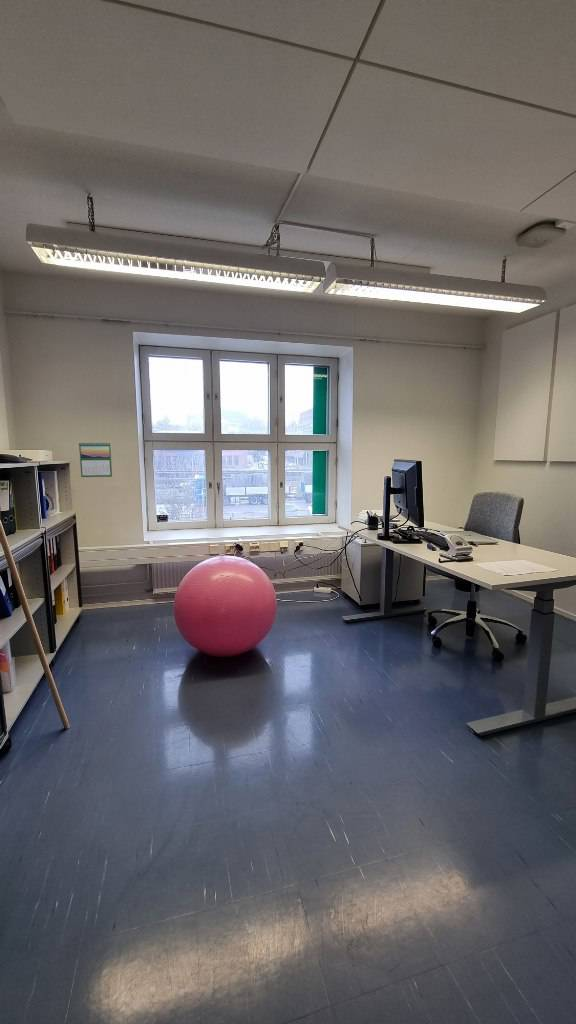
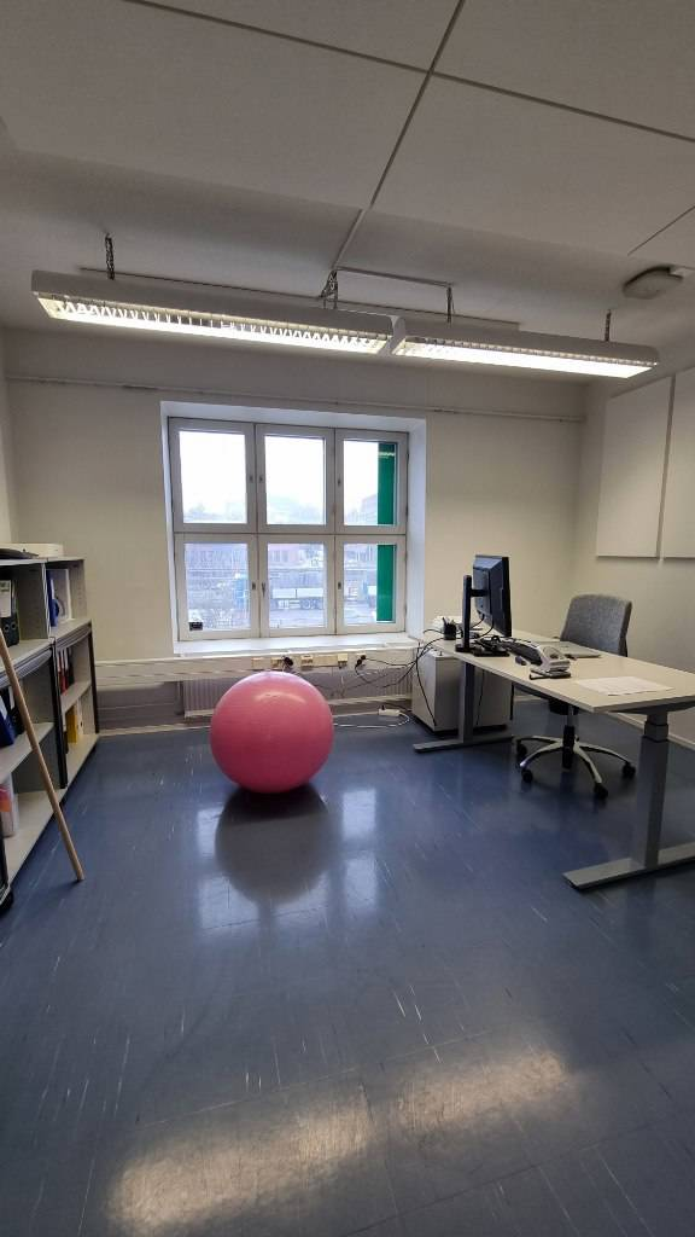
- calendar (95, 459)
